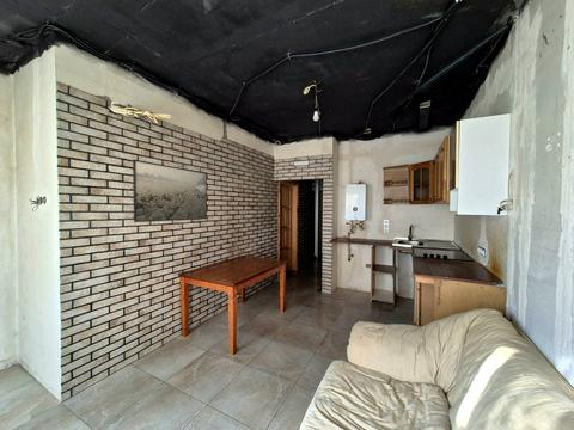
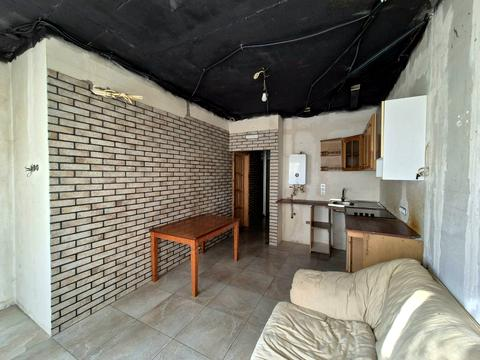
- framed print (175, 194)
